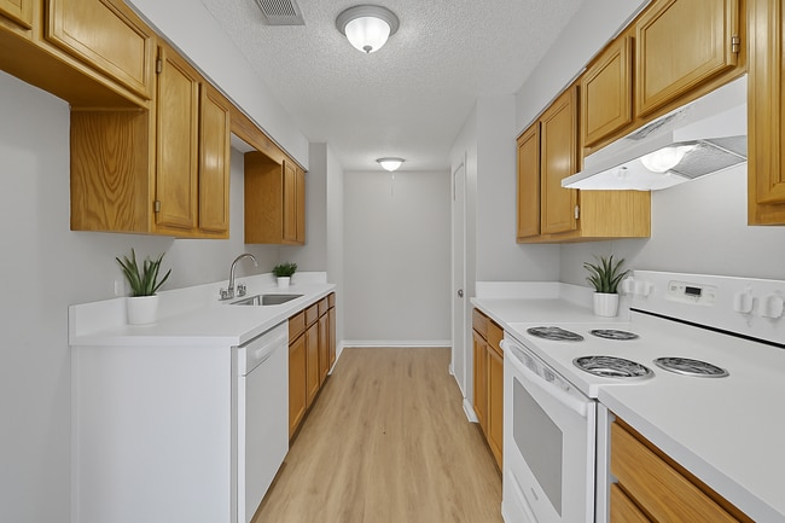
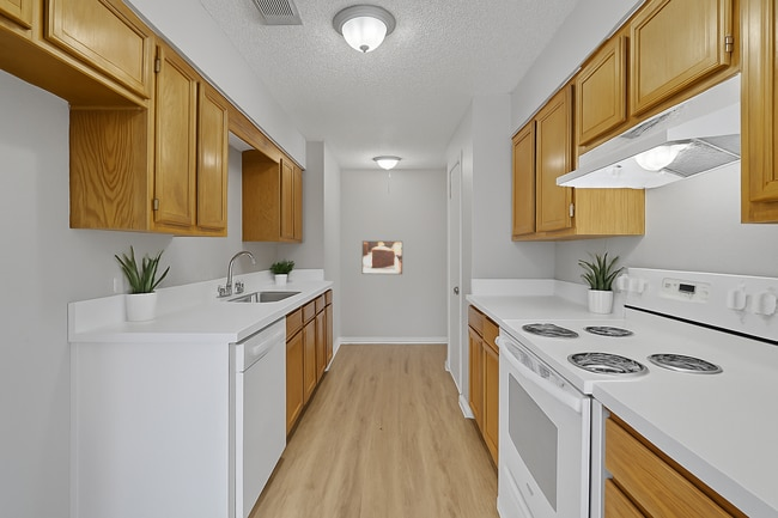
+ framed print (382, 257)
